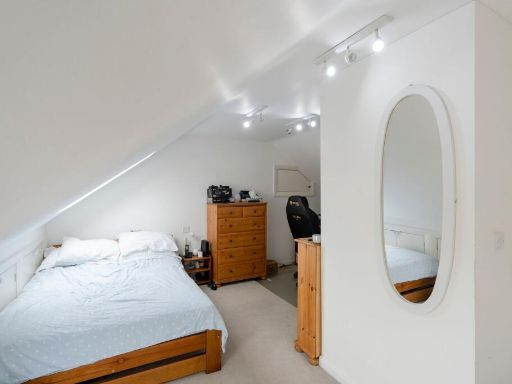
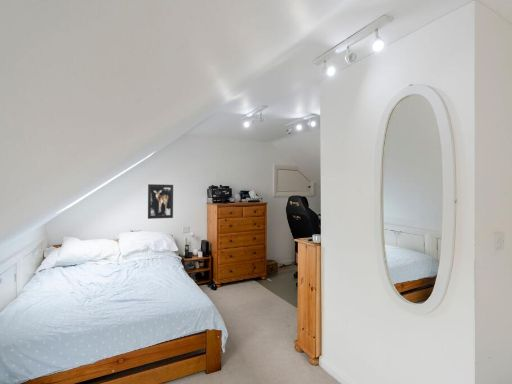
+ wall art (160, 201)
